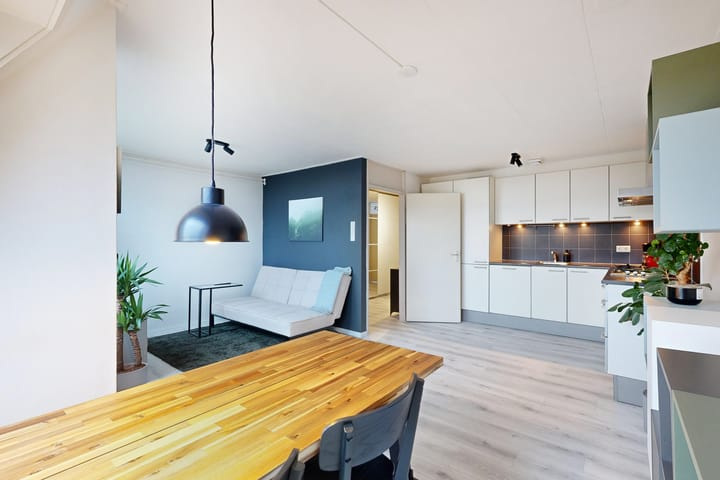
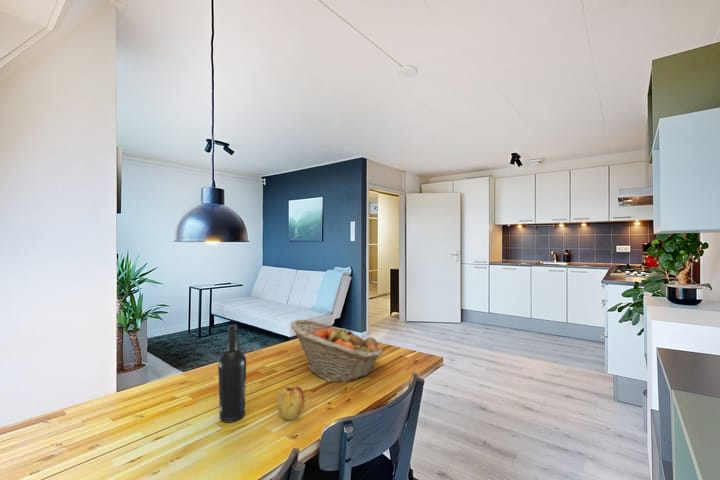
+ wine bottle (232, 370)
+ apple (290, 401)
+ fruit basket (335, 344)
